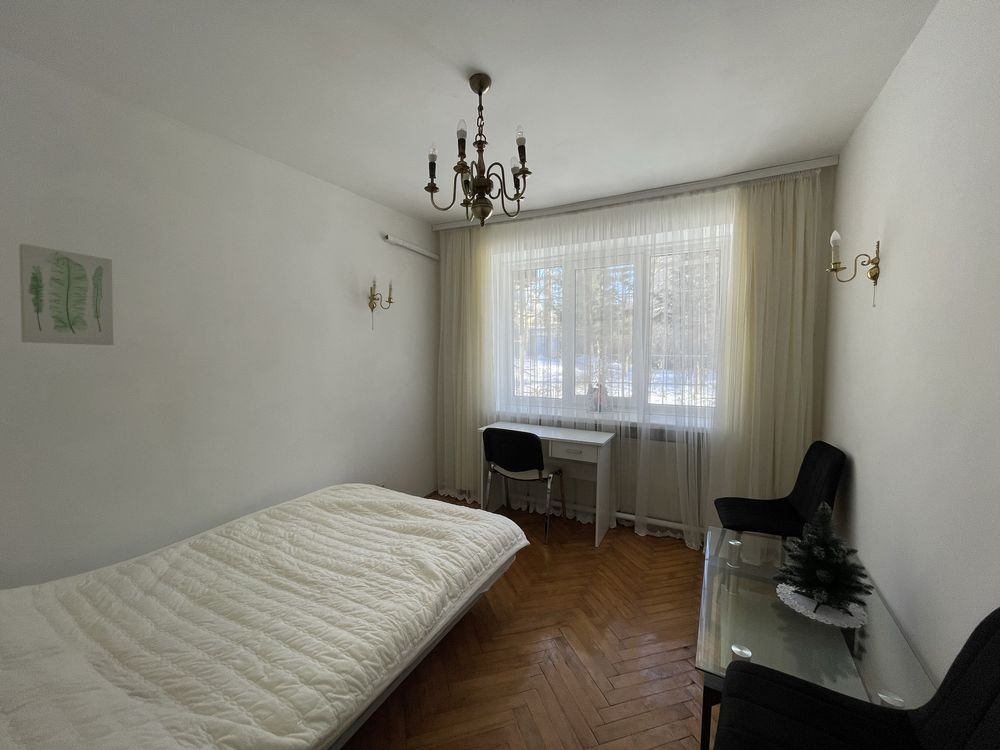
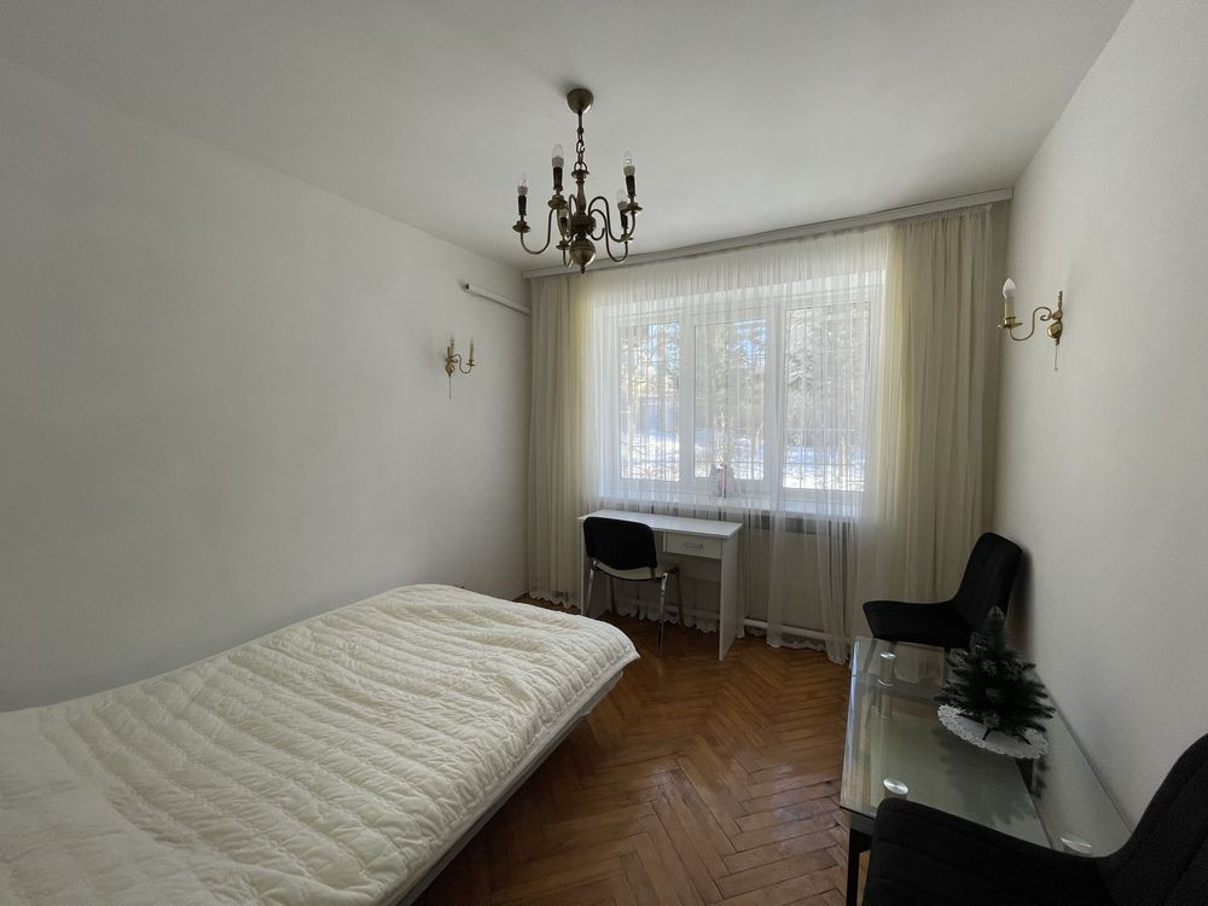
- wall art (69, 298)
